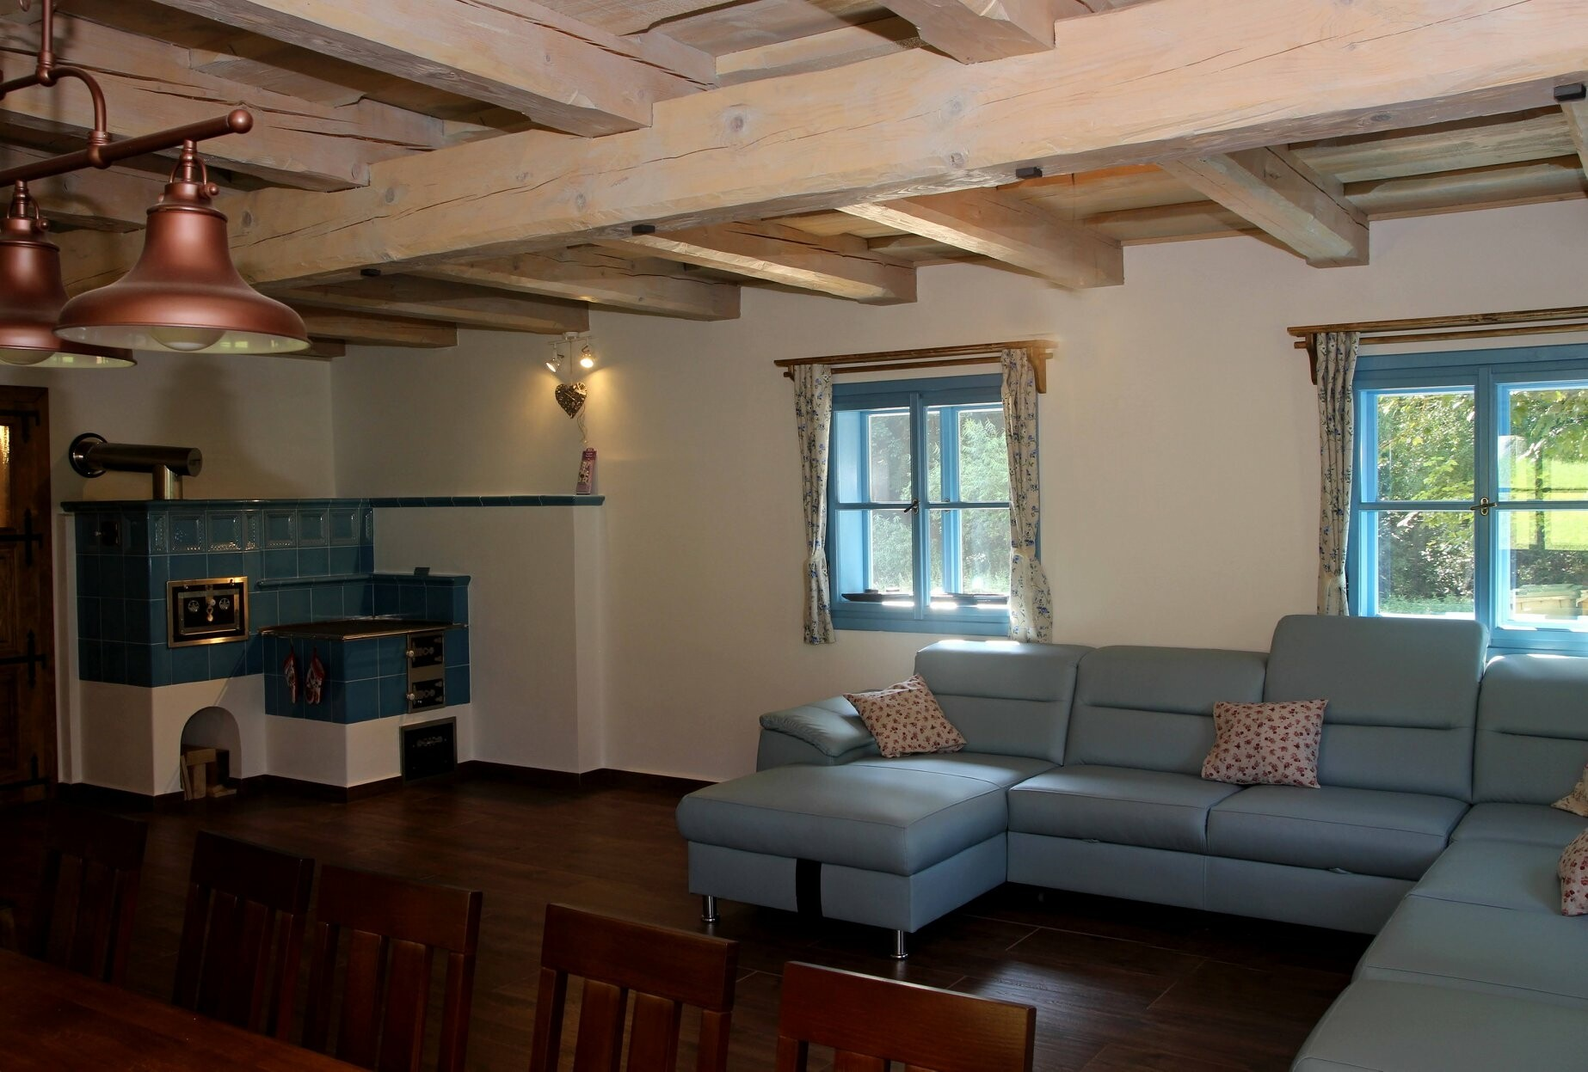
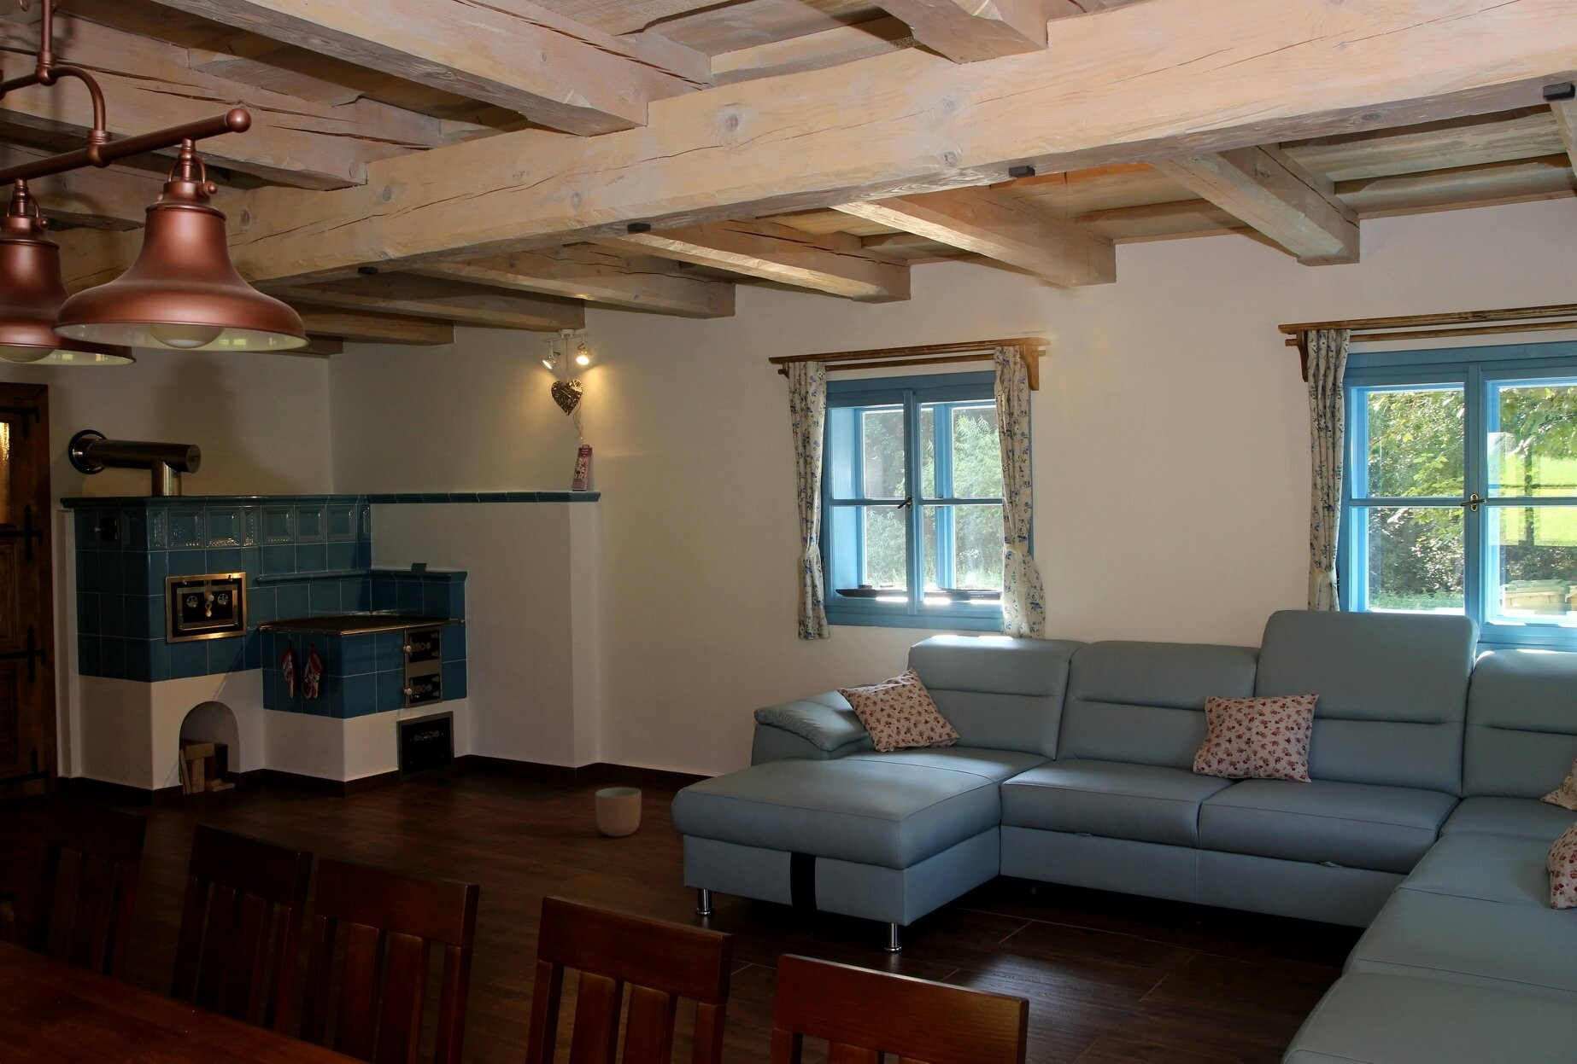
+ planter (618, 812)
